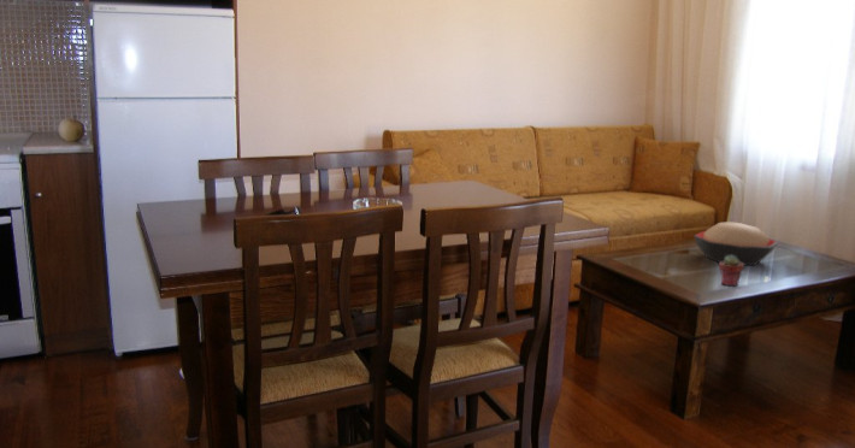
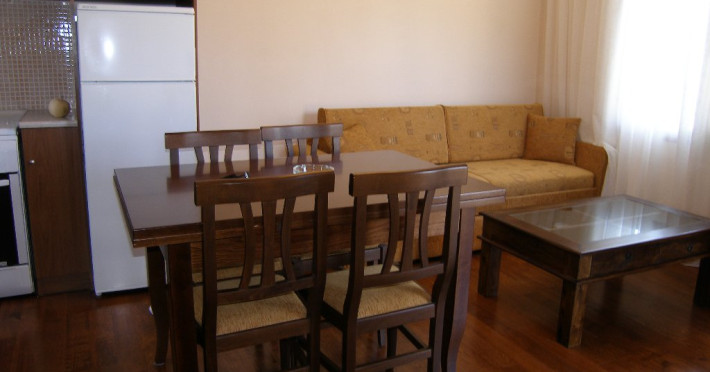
- decorative bowl (735, 241)
- potted succulent (730, 269)
